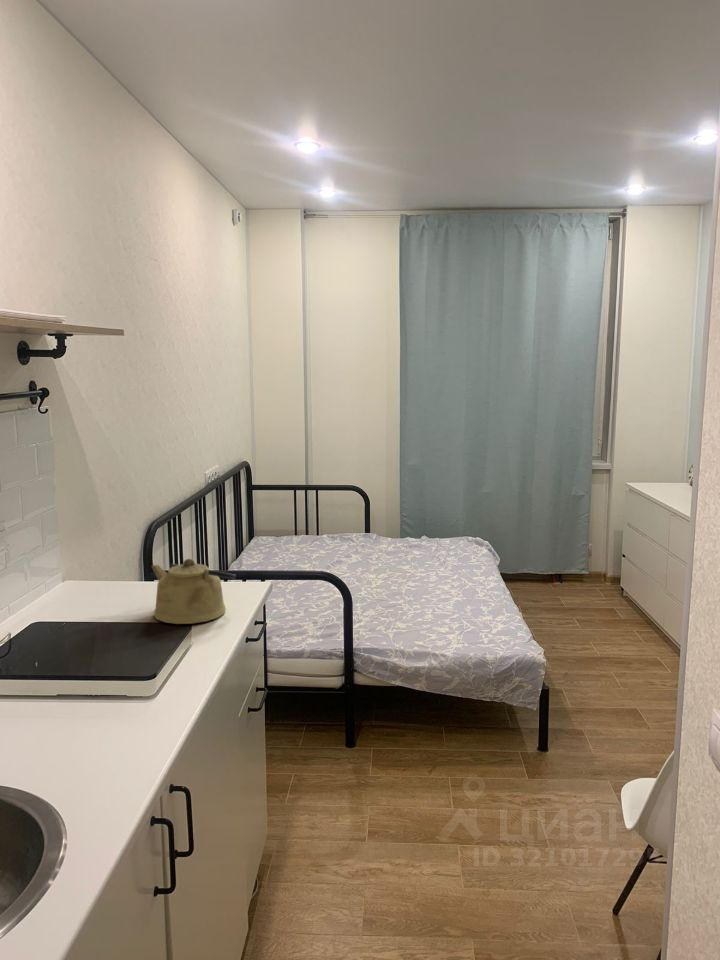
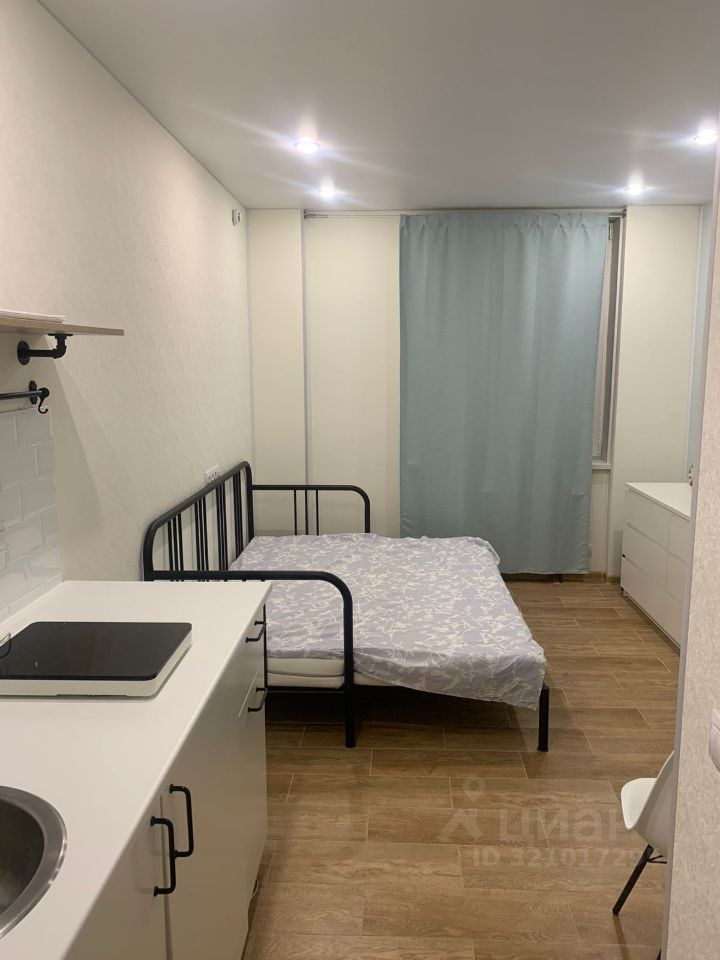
- kettle (184, 584)
